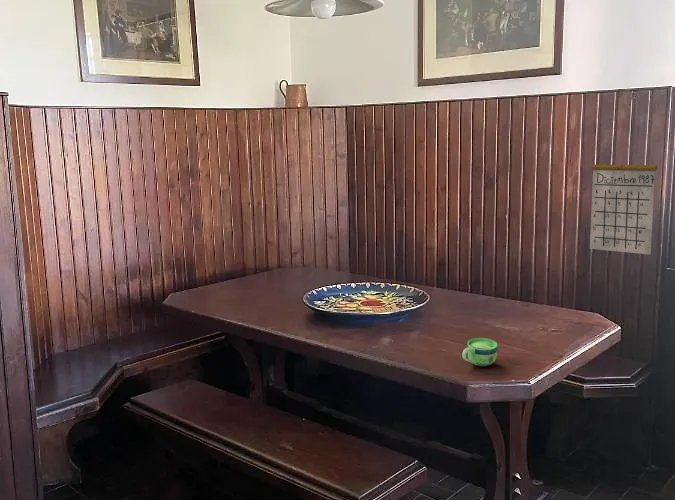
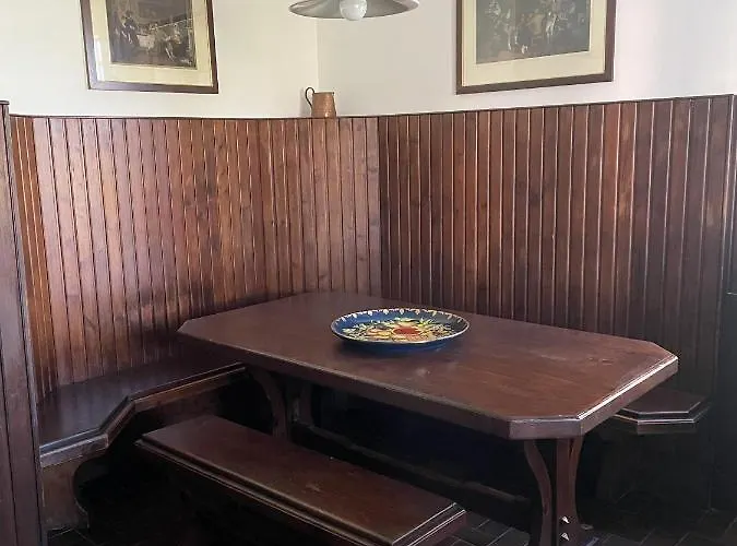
- calendar (622, 198)
- cup (479, 354)
